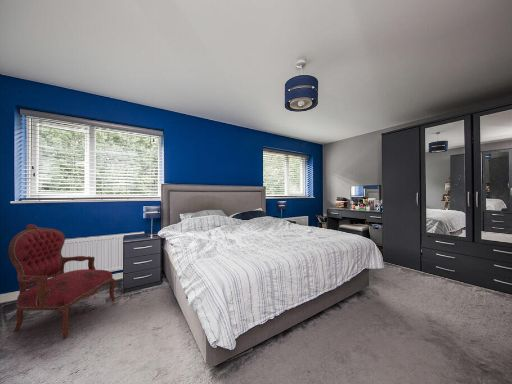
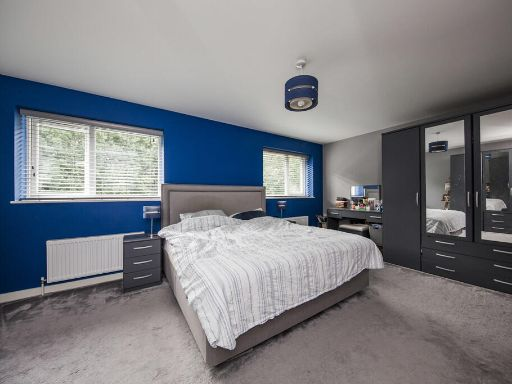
- armchair (62, 270)
